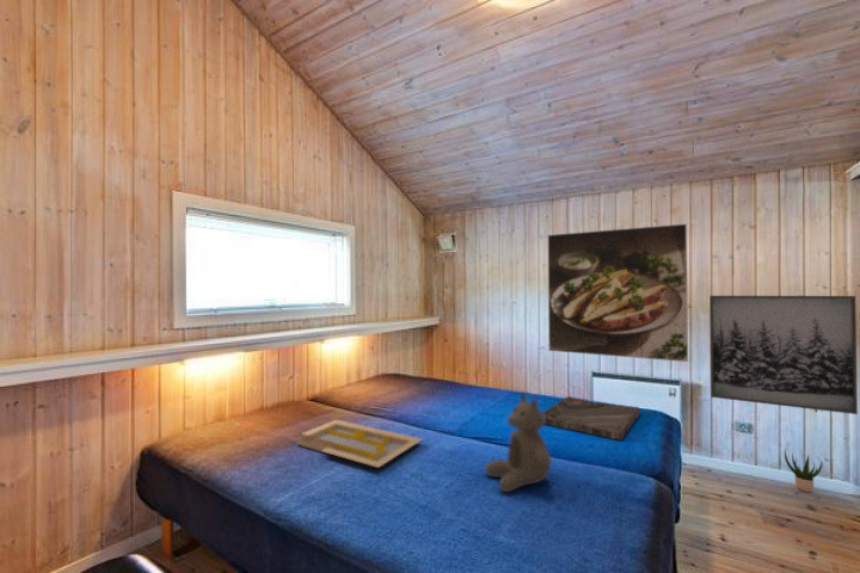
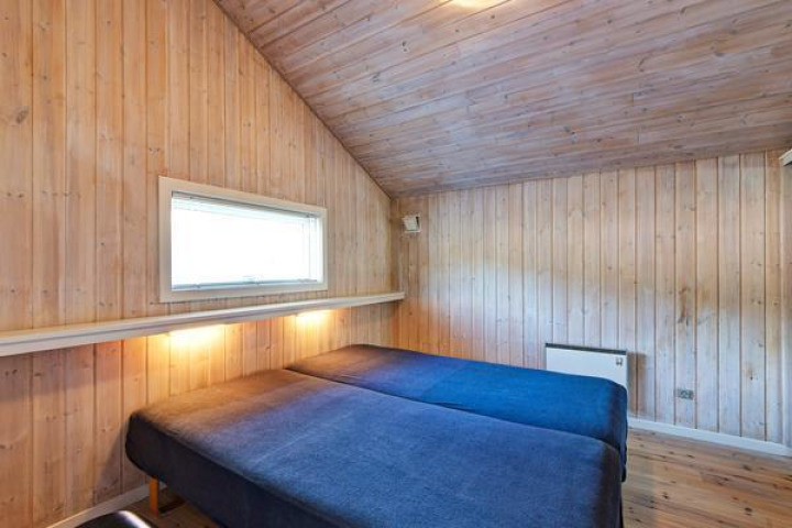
- teddy bear (517, 438)
- wall art (776, 350)
- serving tray (354, 442)
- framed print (612, 292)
- tray (590, 414)
- potted plant (803, 469)
